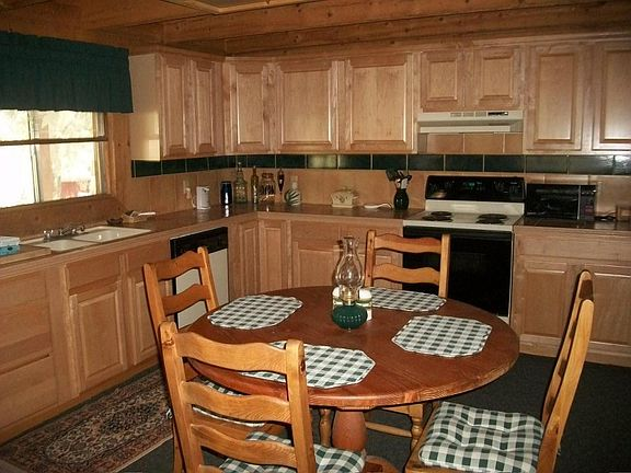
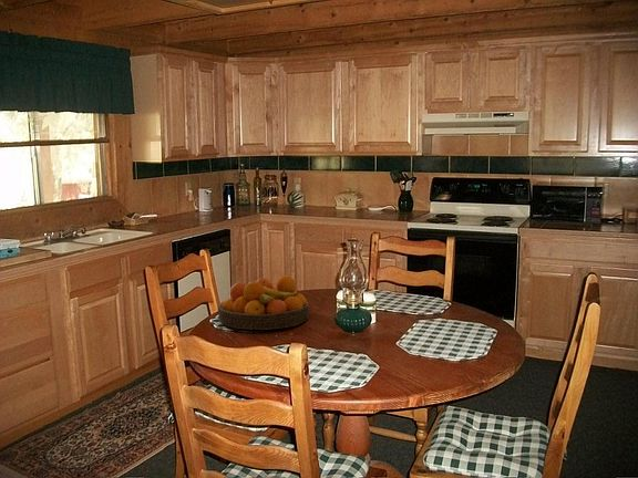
+ fruit bowl (264, 298)
